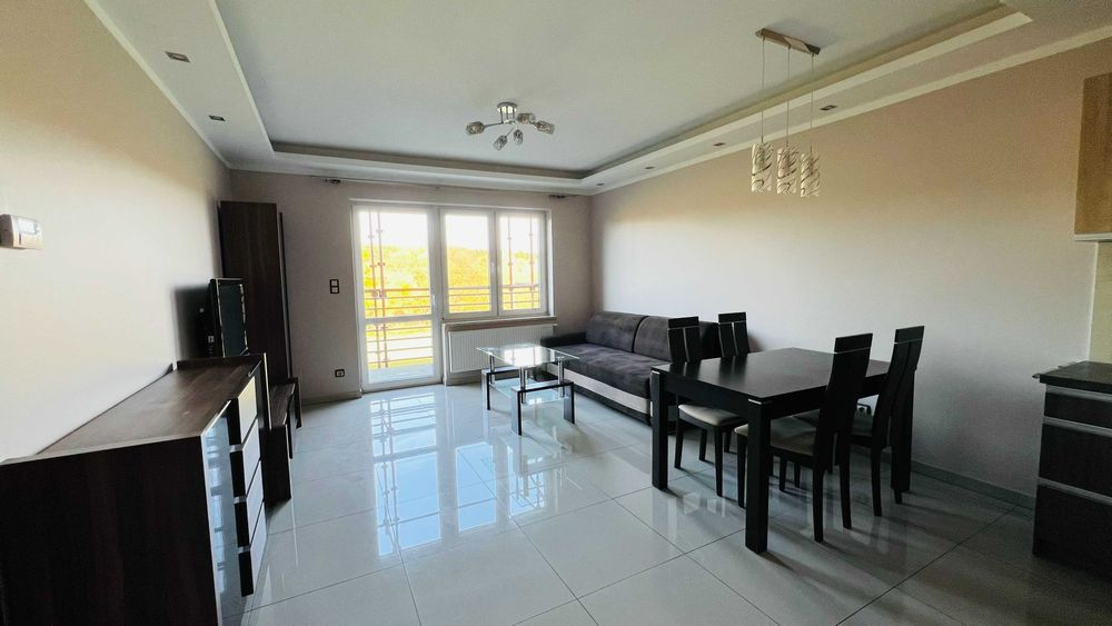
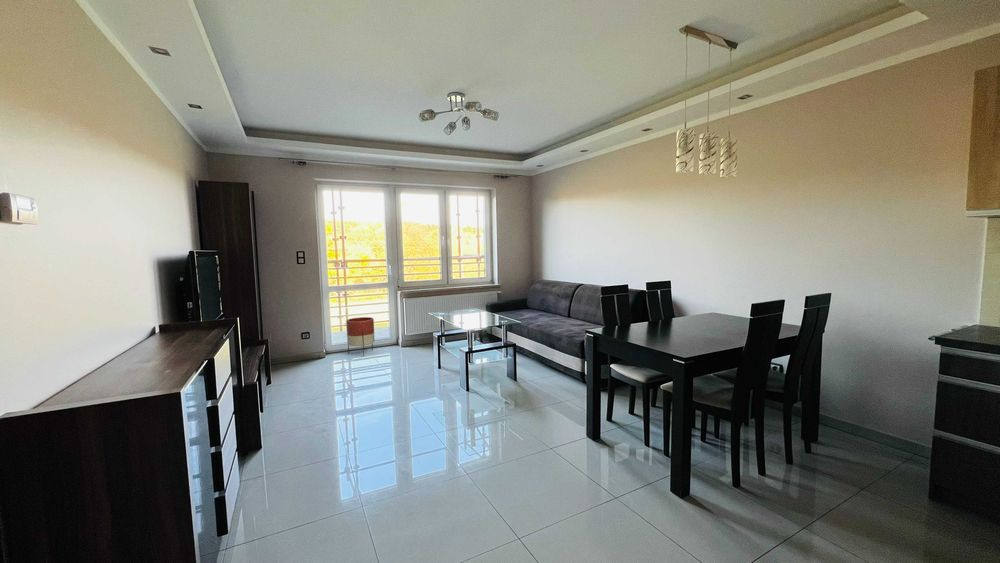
+ planter (360, 336)
